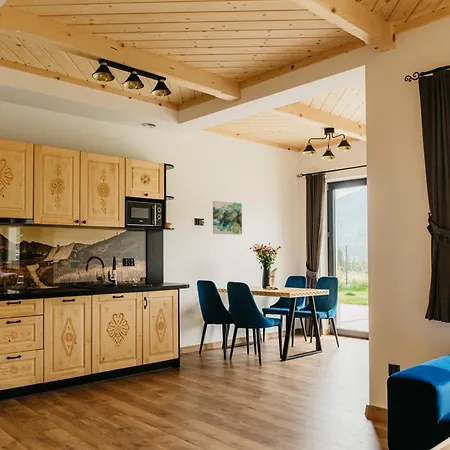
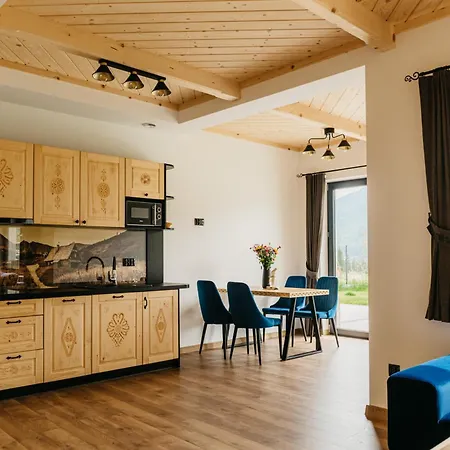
- wall art (227, 218)
